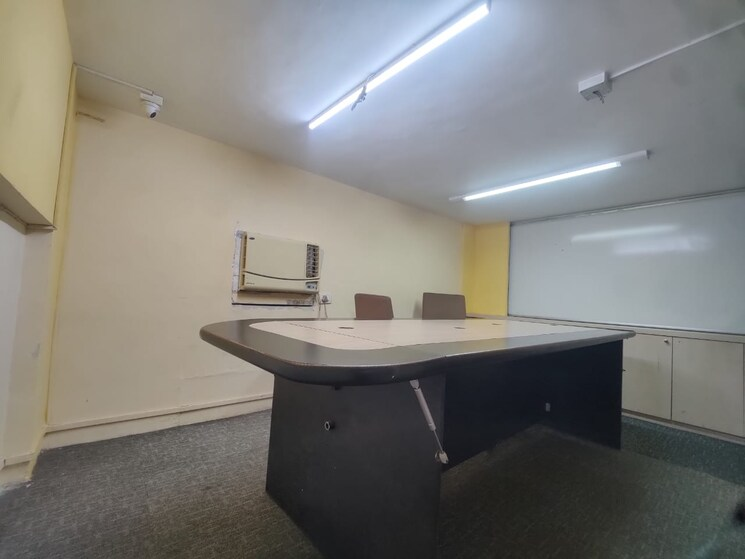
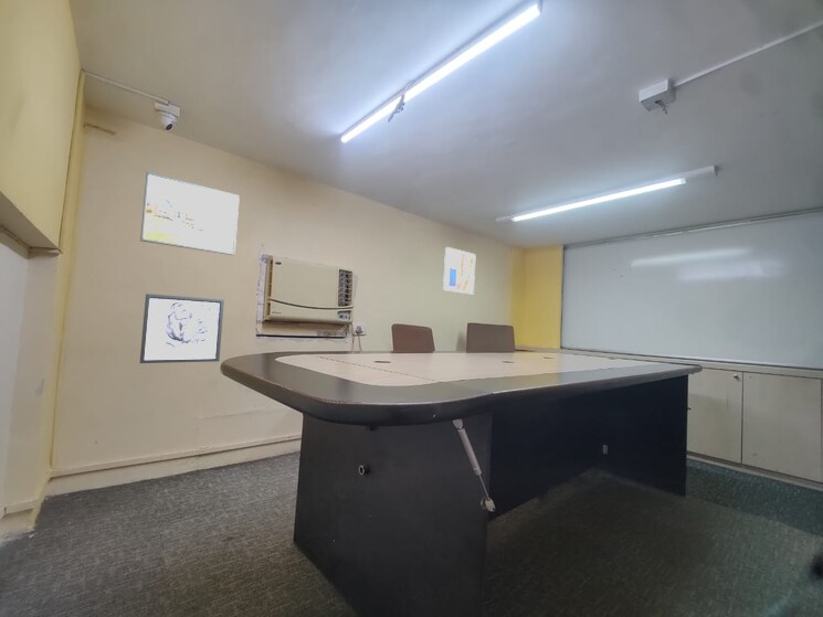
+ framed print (193, 216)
+ wall art (460, 272)
+ wall art (184, 329)
